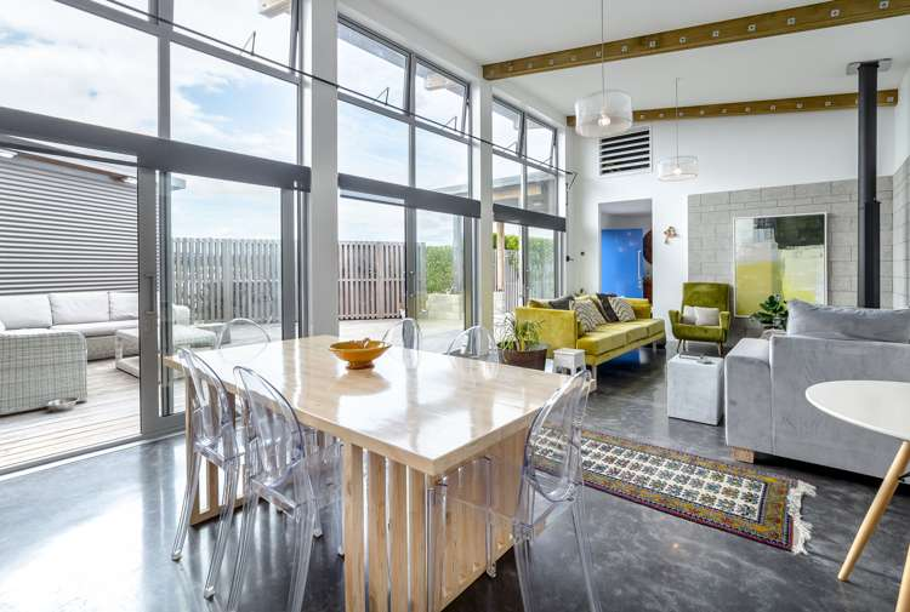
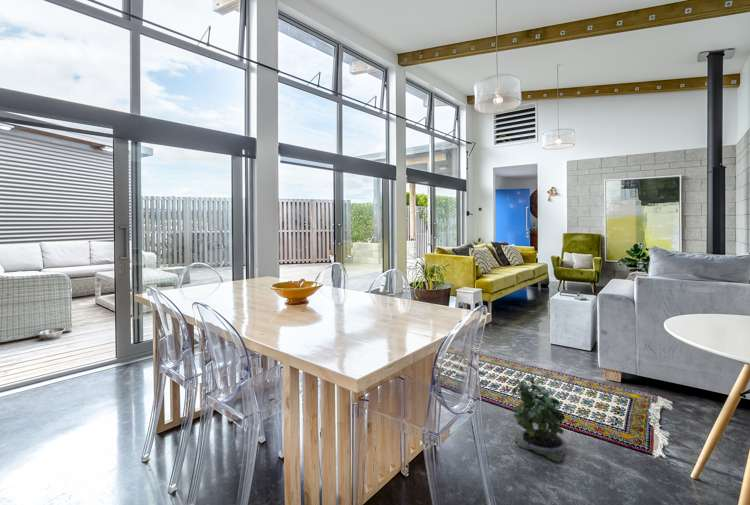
+ potted plant (538, 410)
